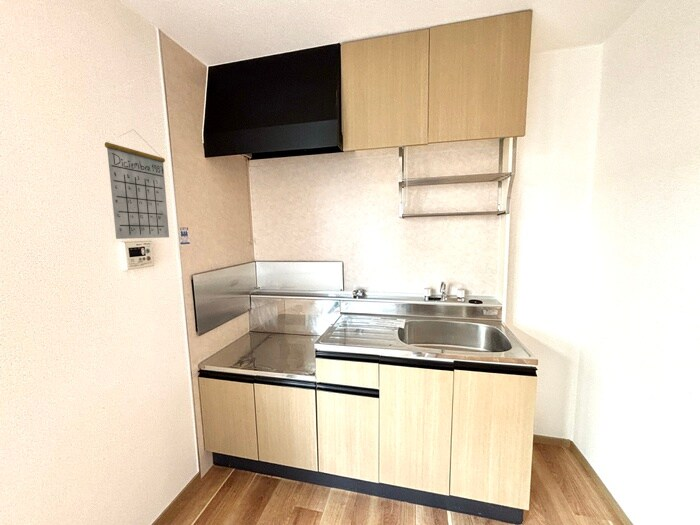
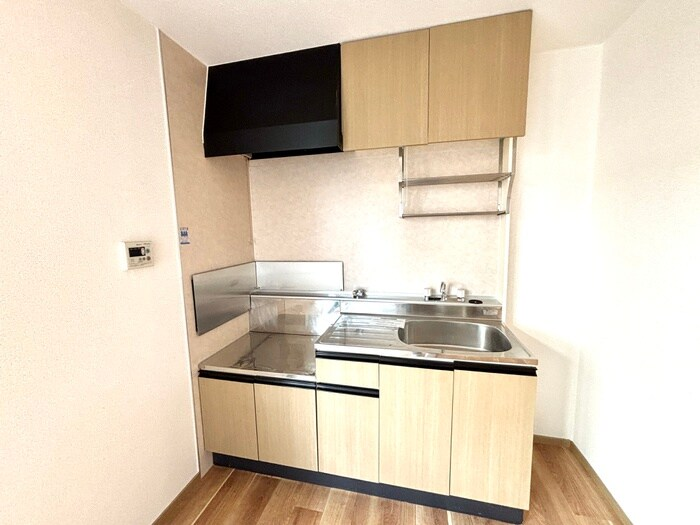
- calendar (140, 184)
